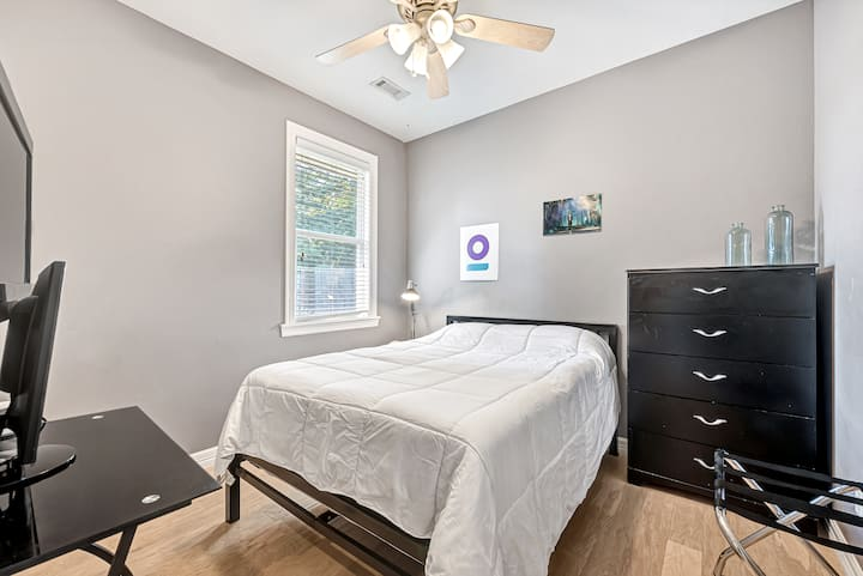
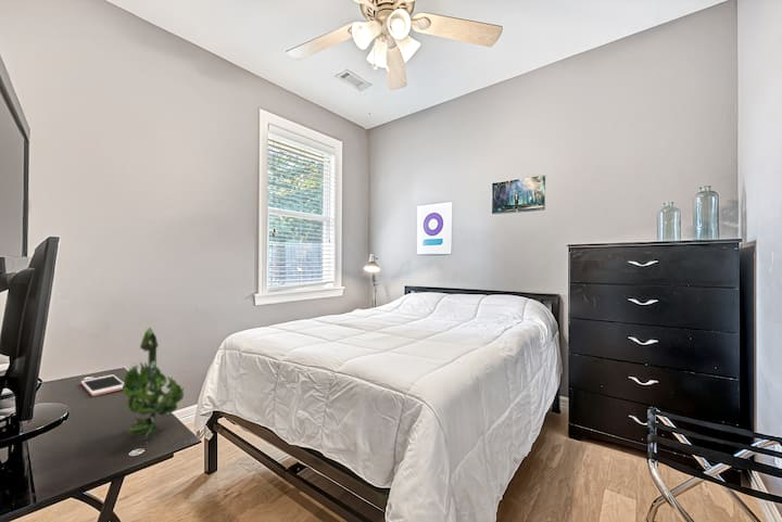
+ cell phone (103, 384)
+ banana bunch (153, 379)
